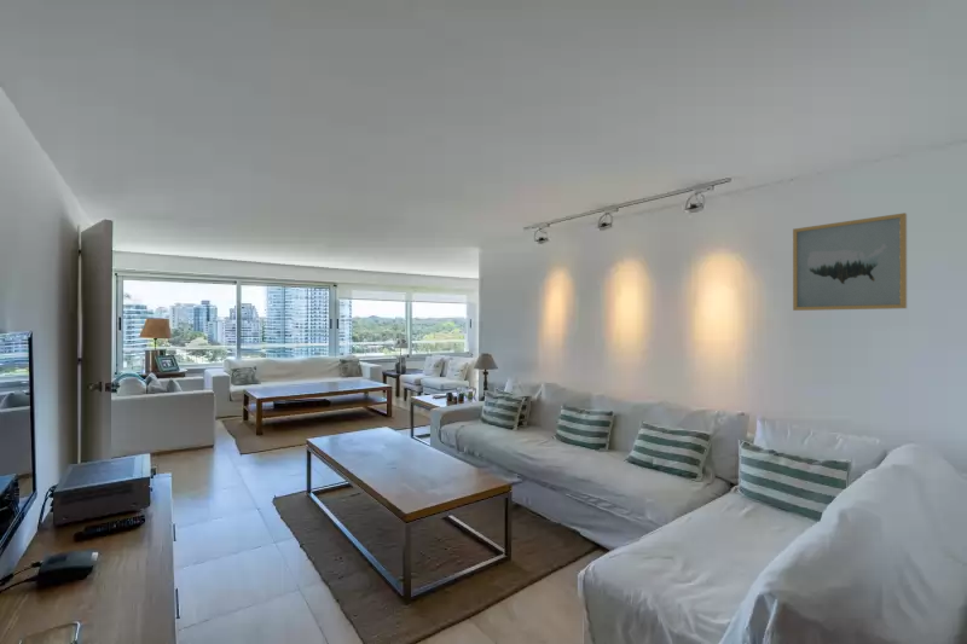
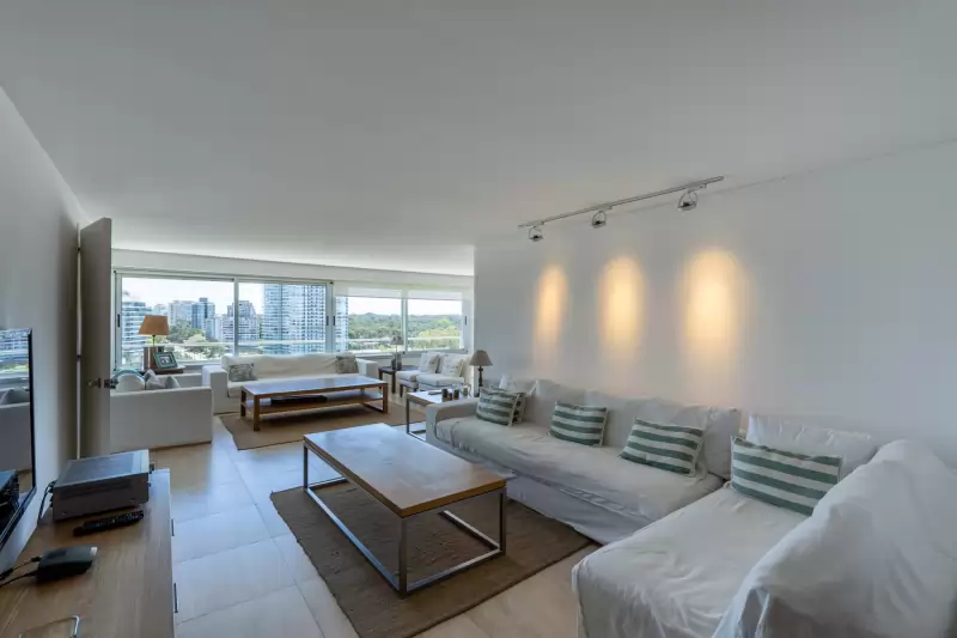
- wall art (845, 265)
